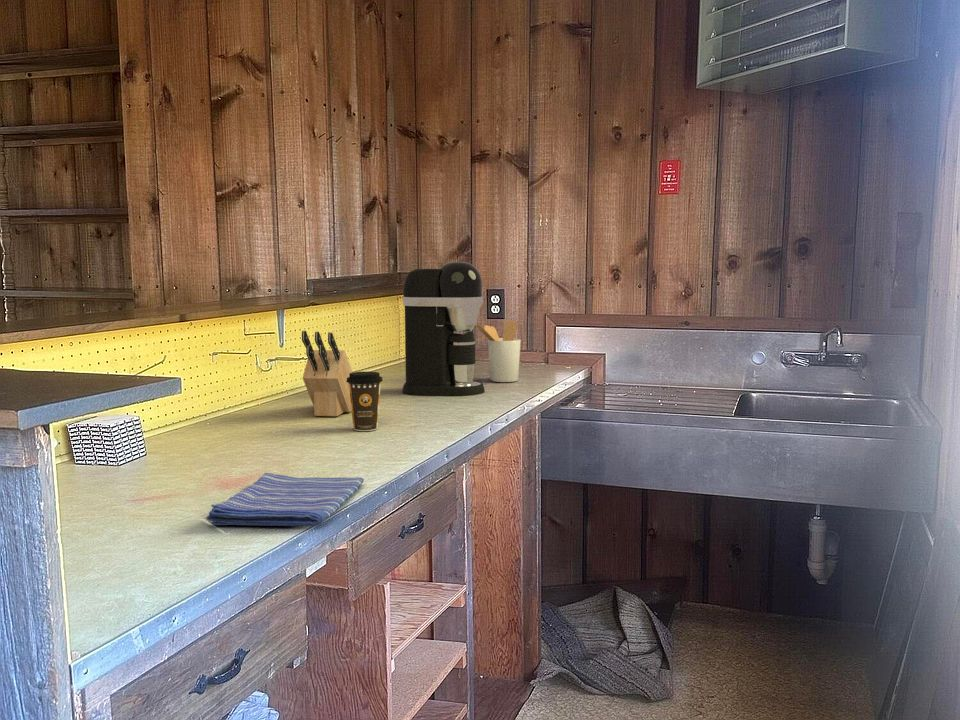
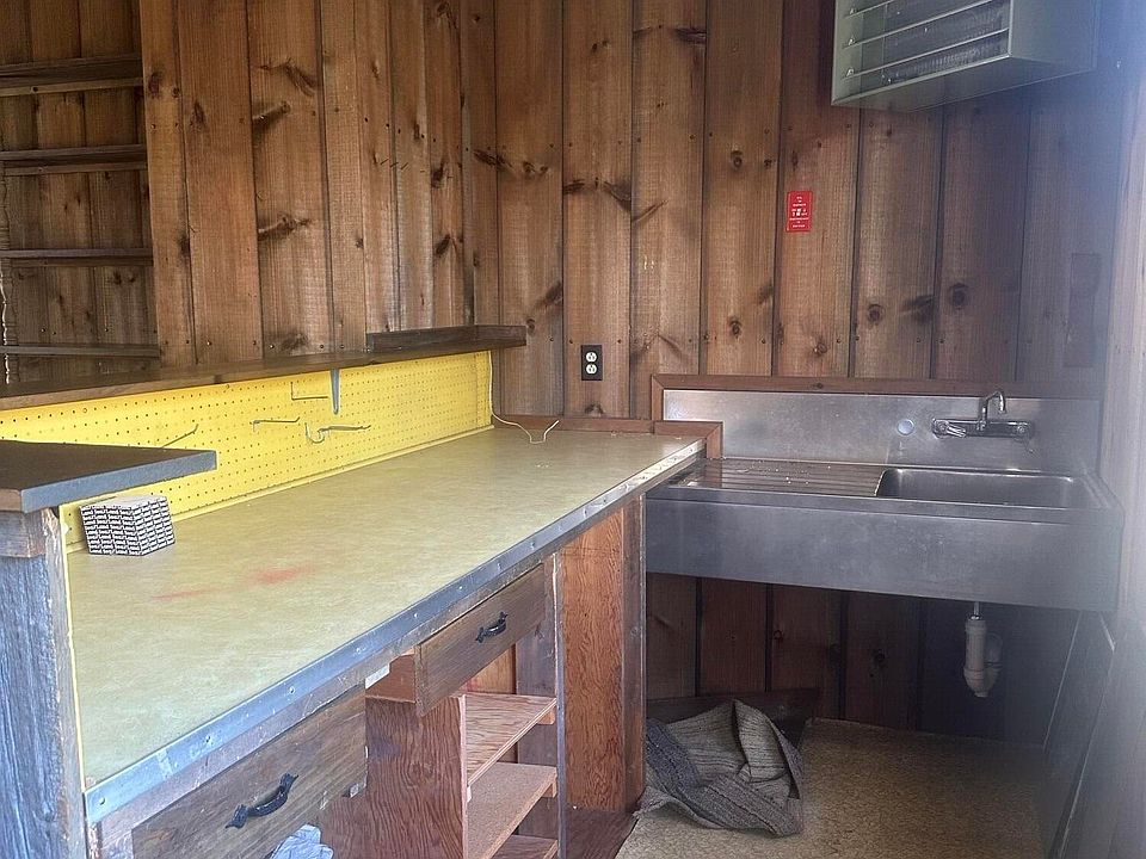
- utensil holder (496, 350)
- coffee maker (442, 327)
- coffee cup (364, 401)
- dish towel (290, 495)
- knife block (331, 370)
